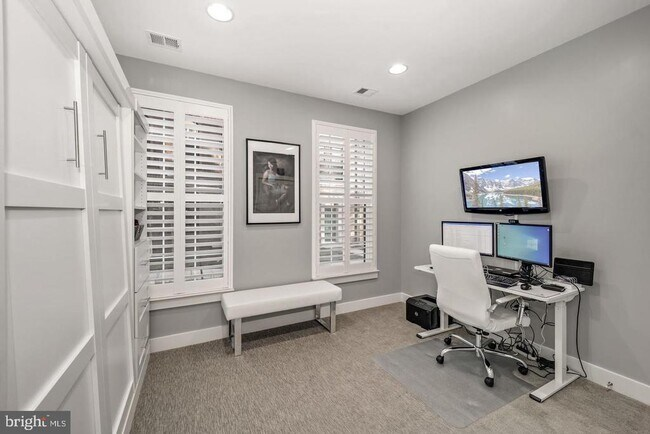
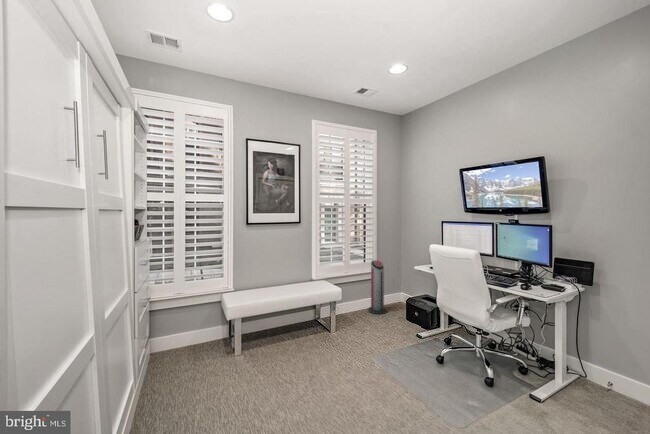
+ air purifier (377, 285)
